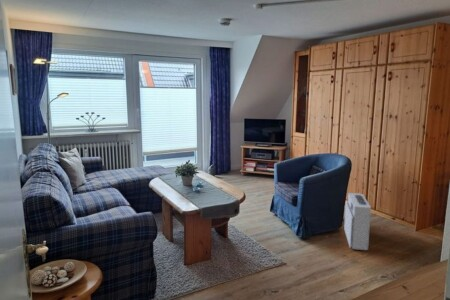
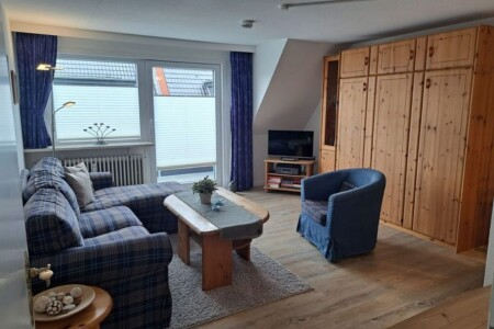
- air purifier (356, 219)
